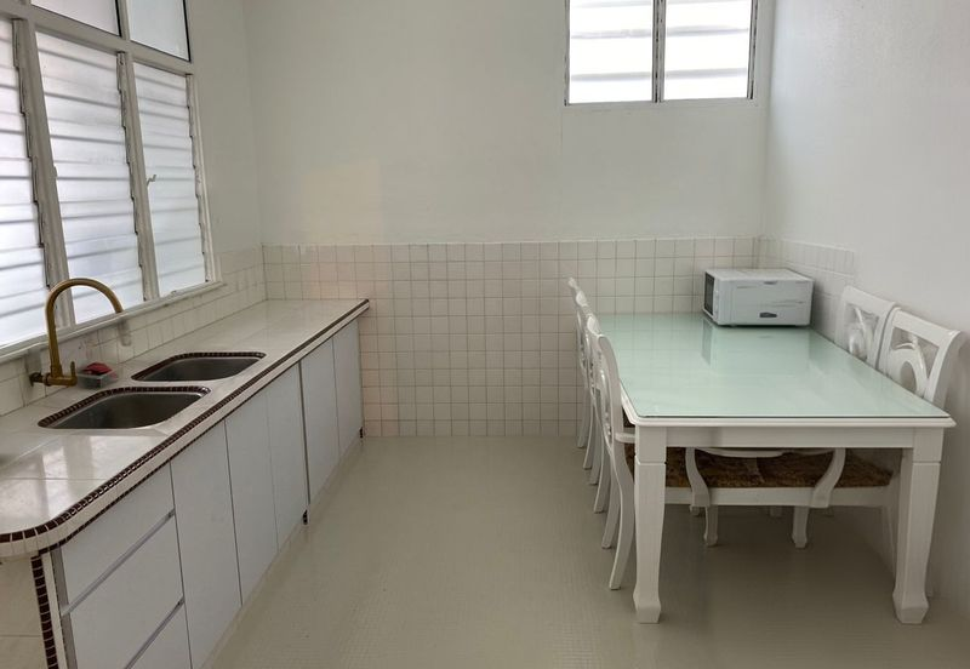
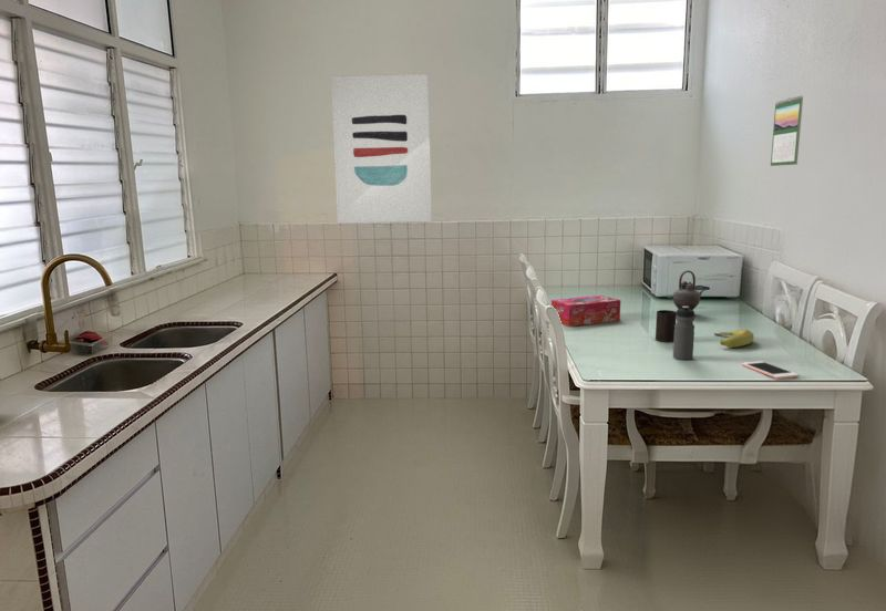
+ banana (729, 334)
+ tissue box (585, 310)
+ wall art (381, 151)
+ cup (666, 325)
+ cell phone (769, 370)
+ water bottle (683, 332)
+ teapot (689, 292)
+ calendar (785, 132)
